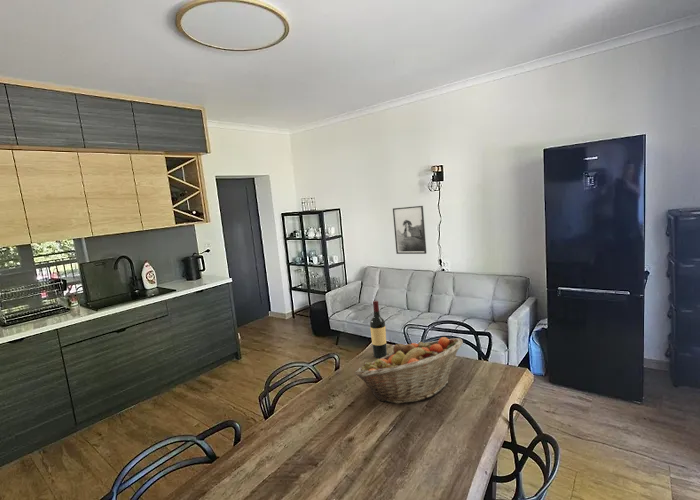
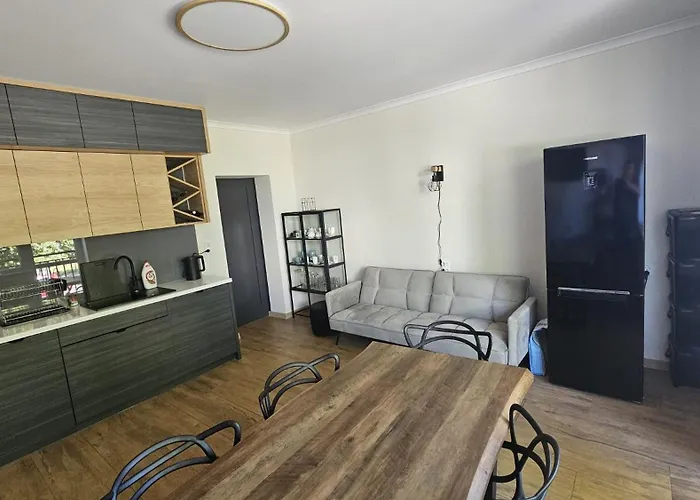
- fruit basket (410, 364)
- wine bottle (377, 328)
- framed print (409, 230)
